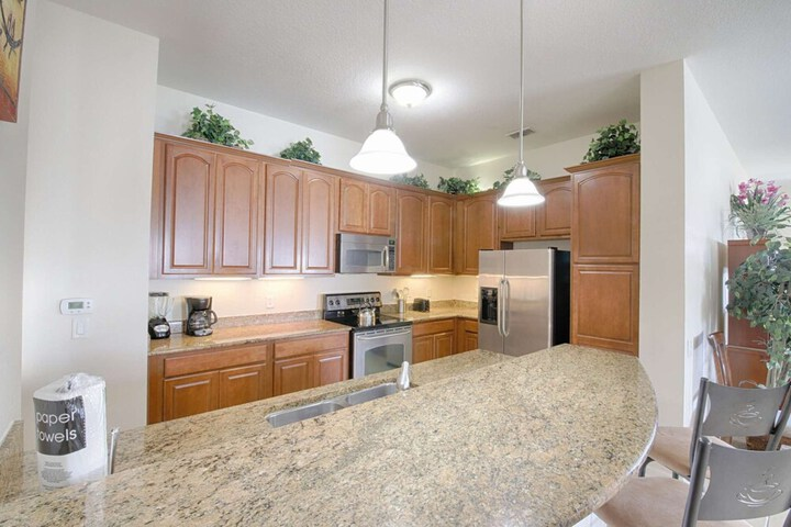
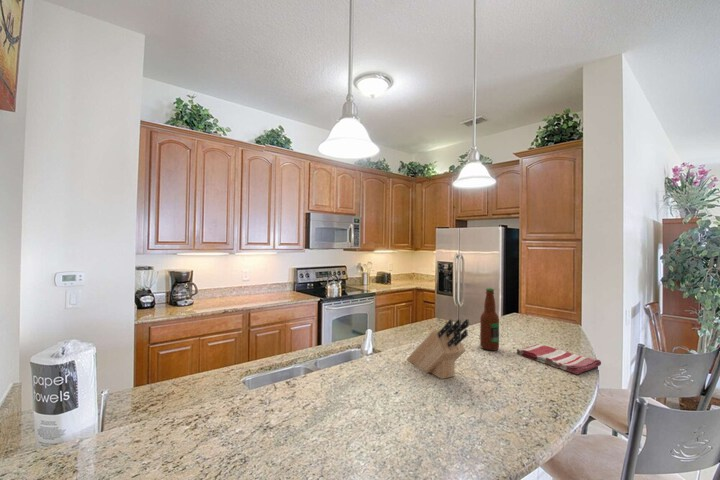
+ knife block (437, 341)
+ dish towel (556, 356)
+ bottle (489, 318)
